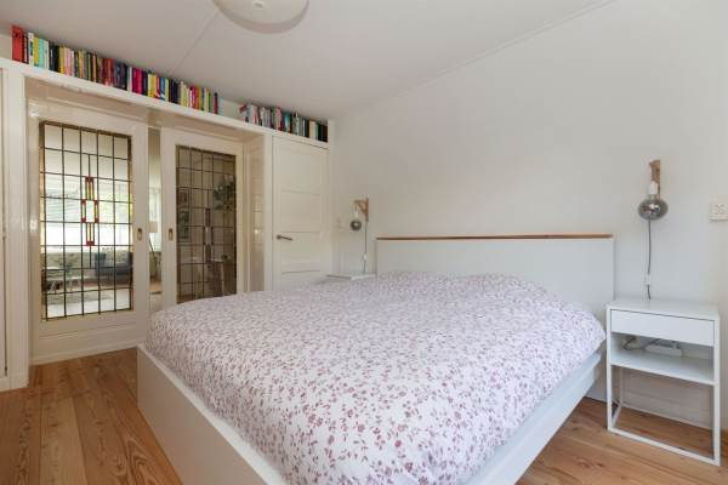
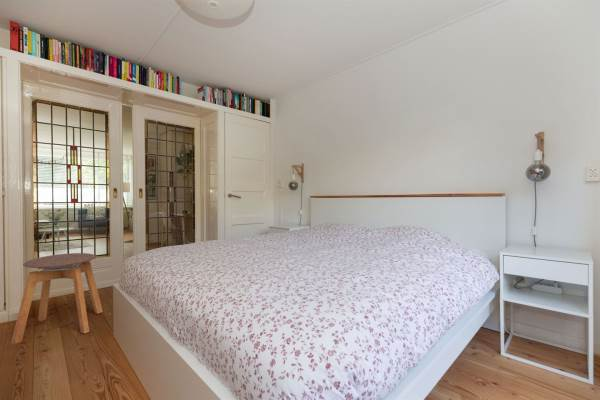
+ stool (49, 290)
